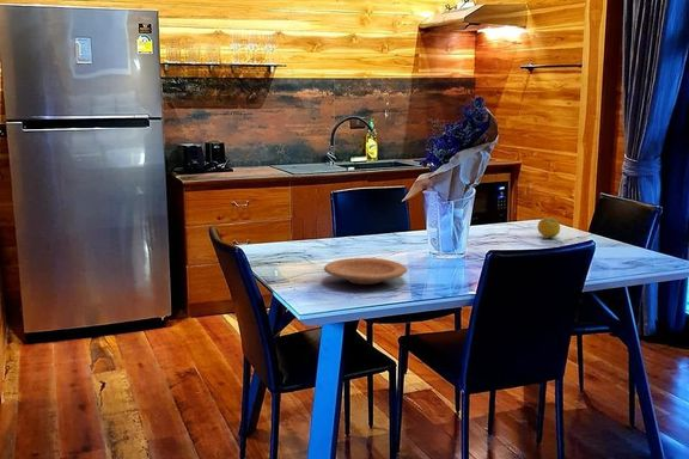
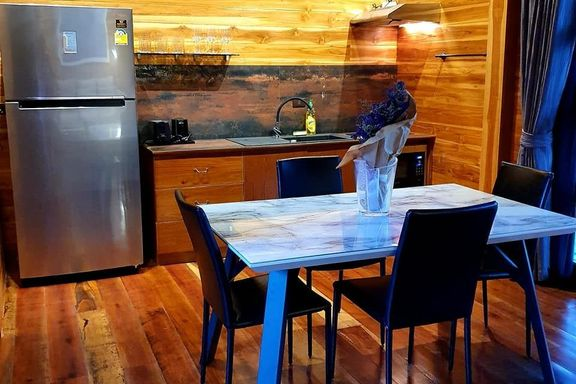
- plate (365, 273)
- fruit (548, 227)
